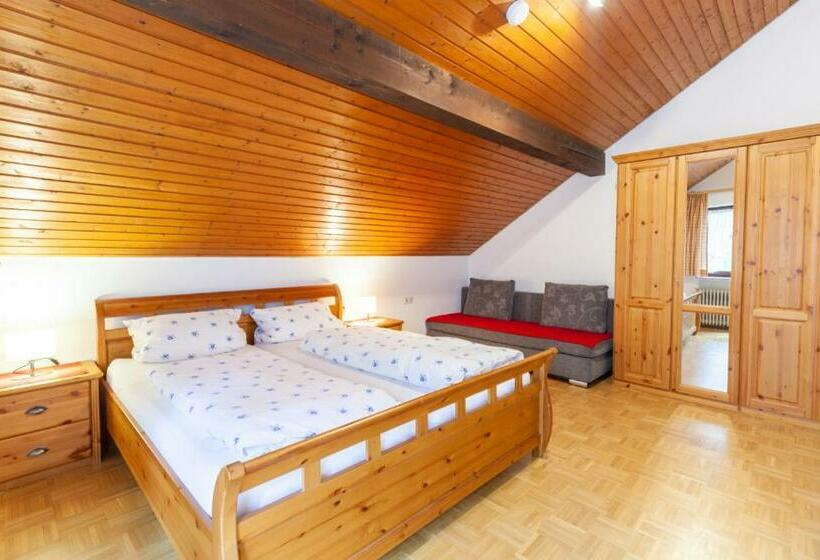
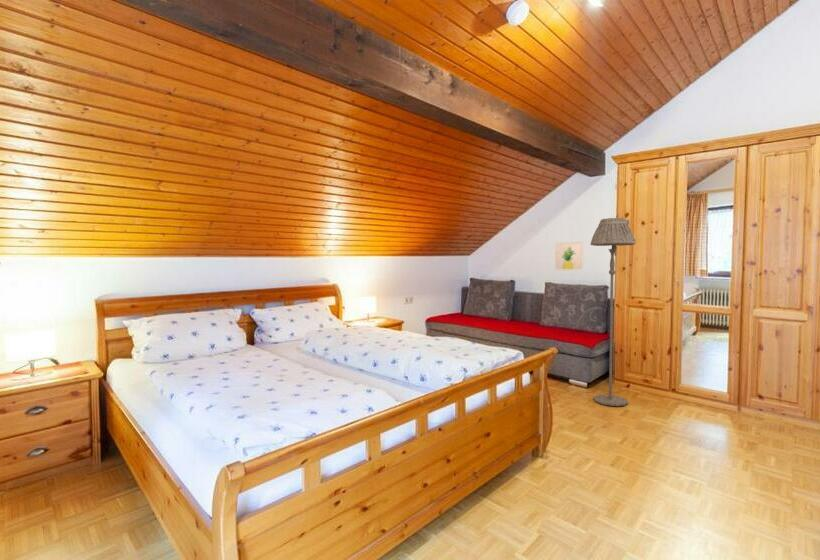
+ floor lamp (611, 310)
+ wall art (568, 256)
